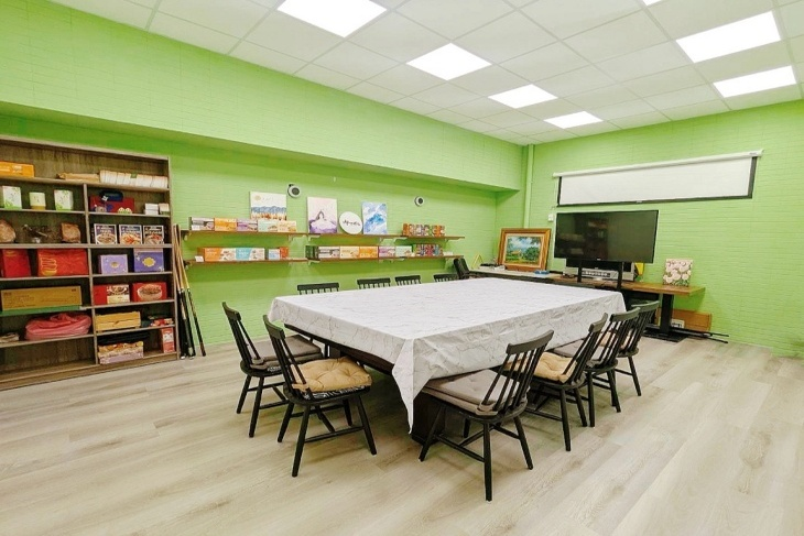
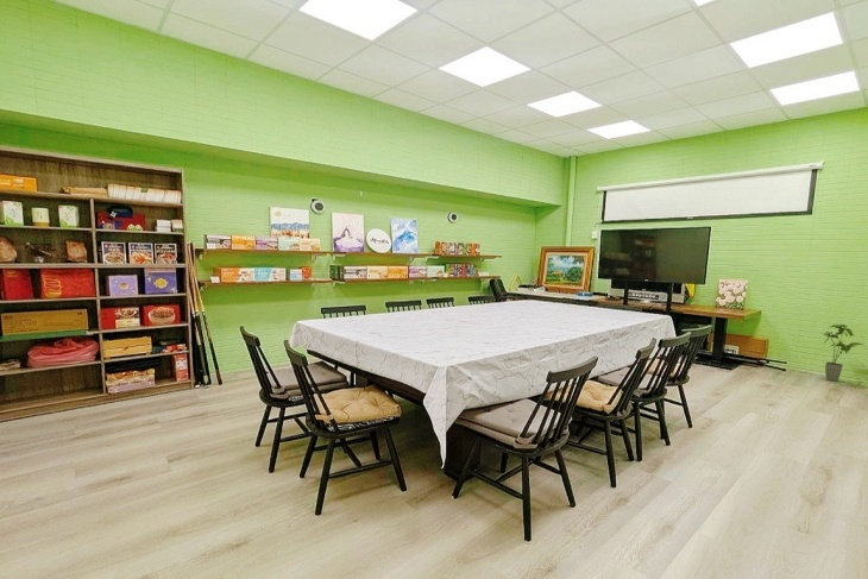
+ house plant (841, 353)
